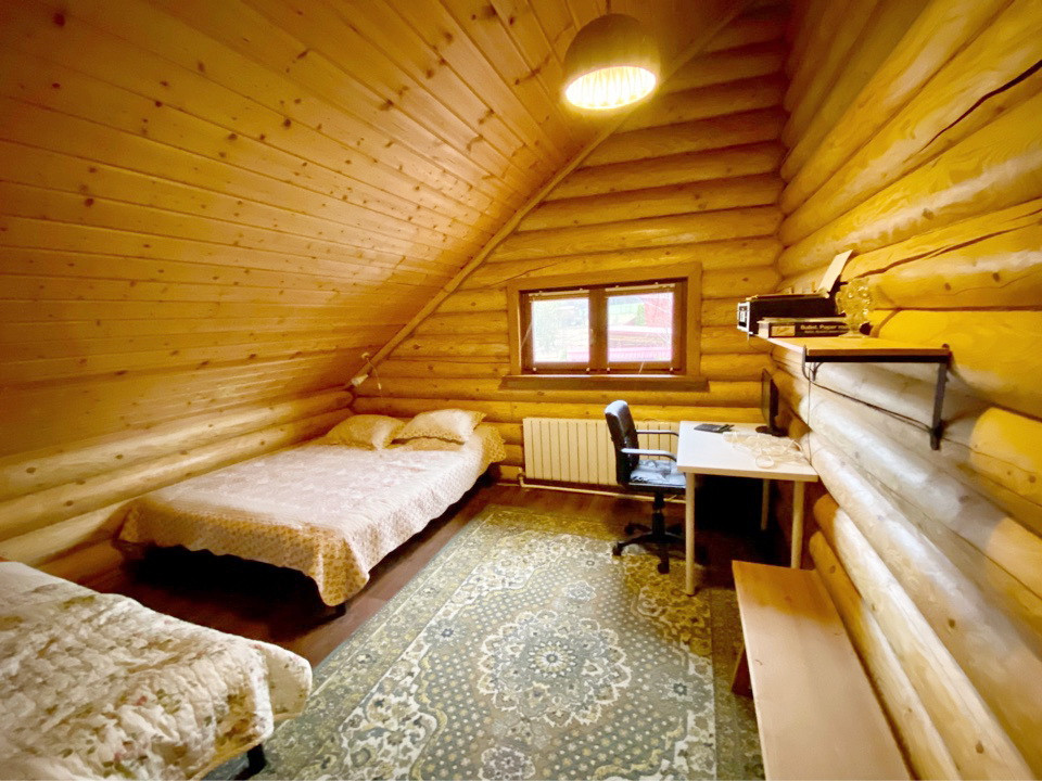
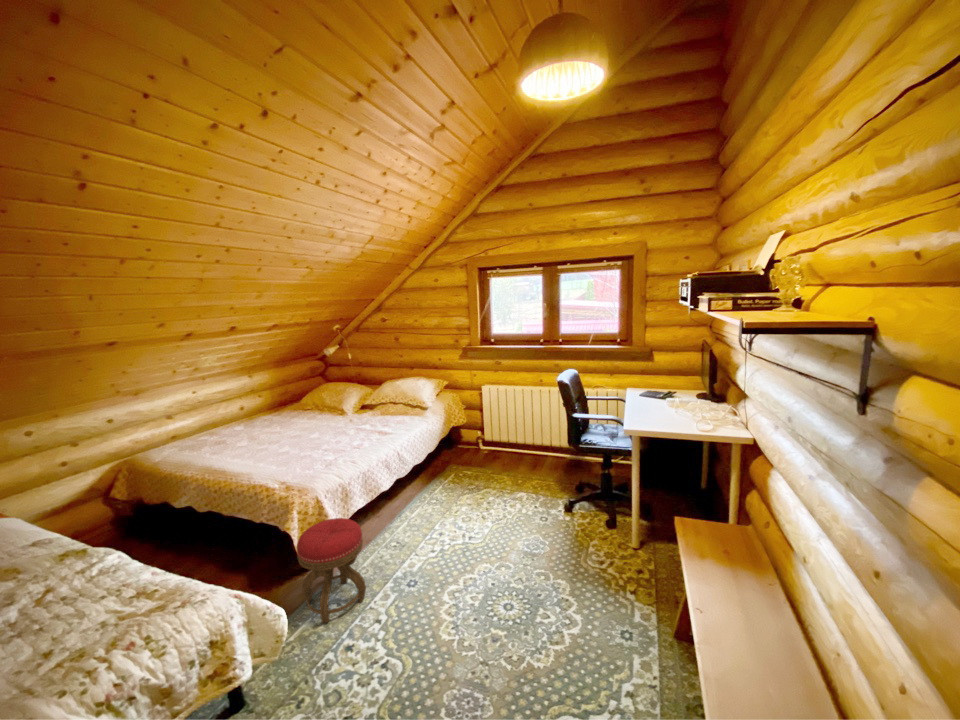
+ stool (332, 565)
